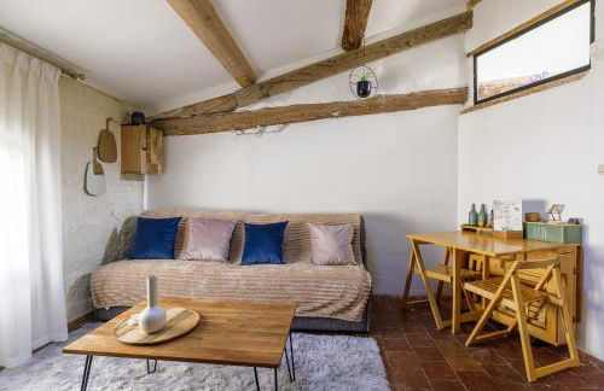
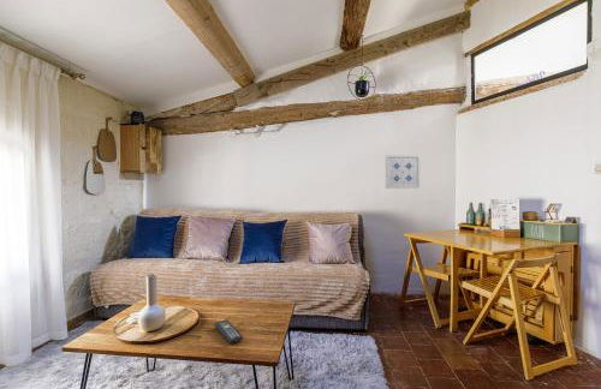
+ wall art (403, 172)
+ remote control (227, 330)
